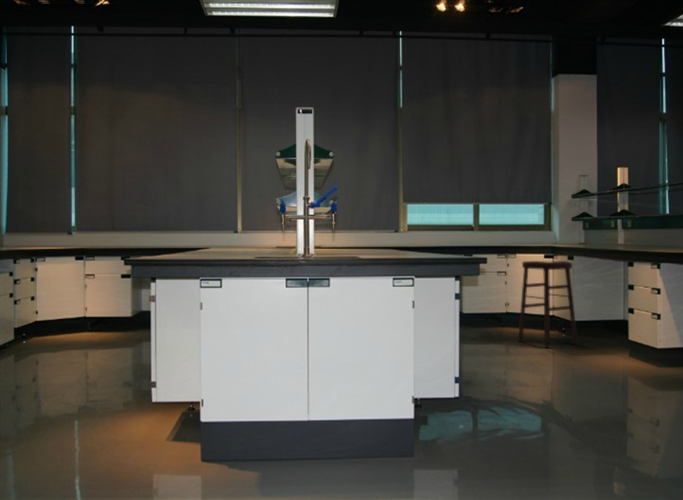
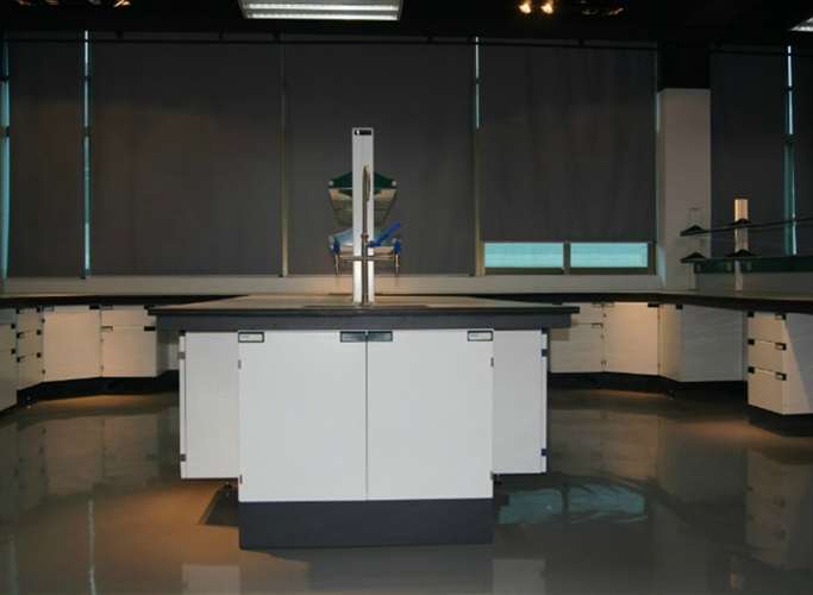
- stool (547, 302)
